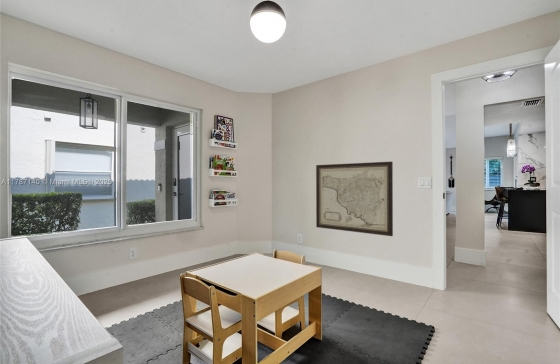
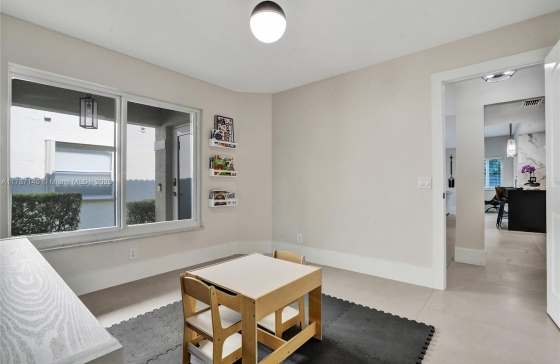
- wall art (351, 197)
